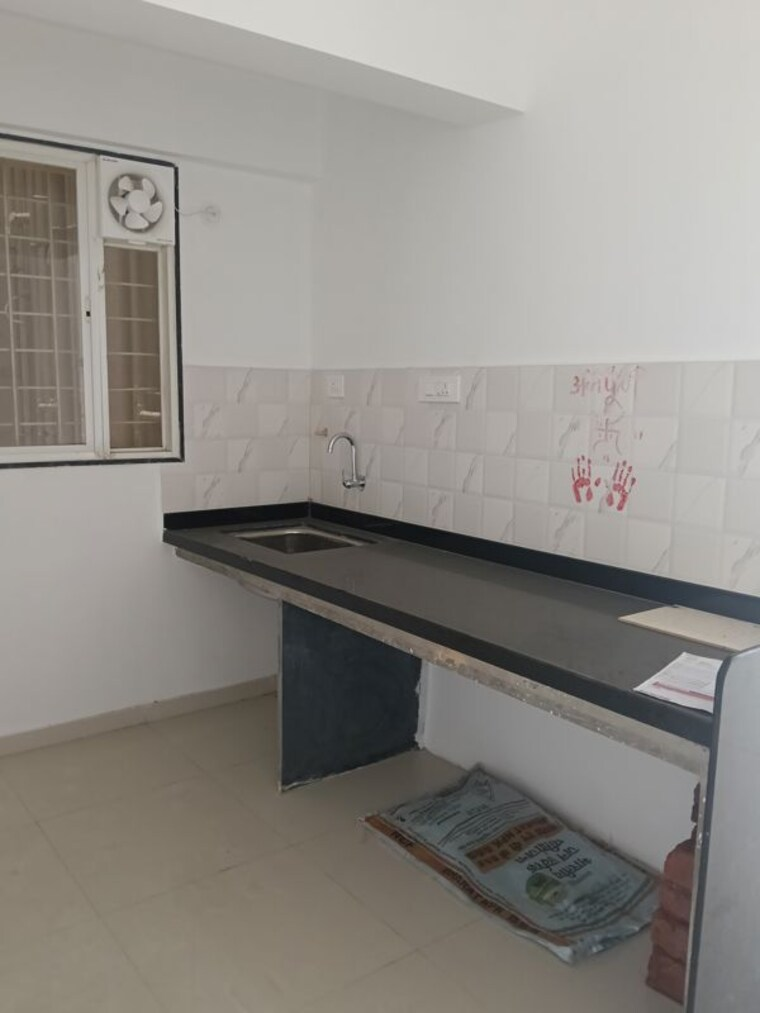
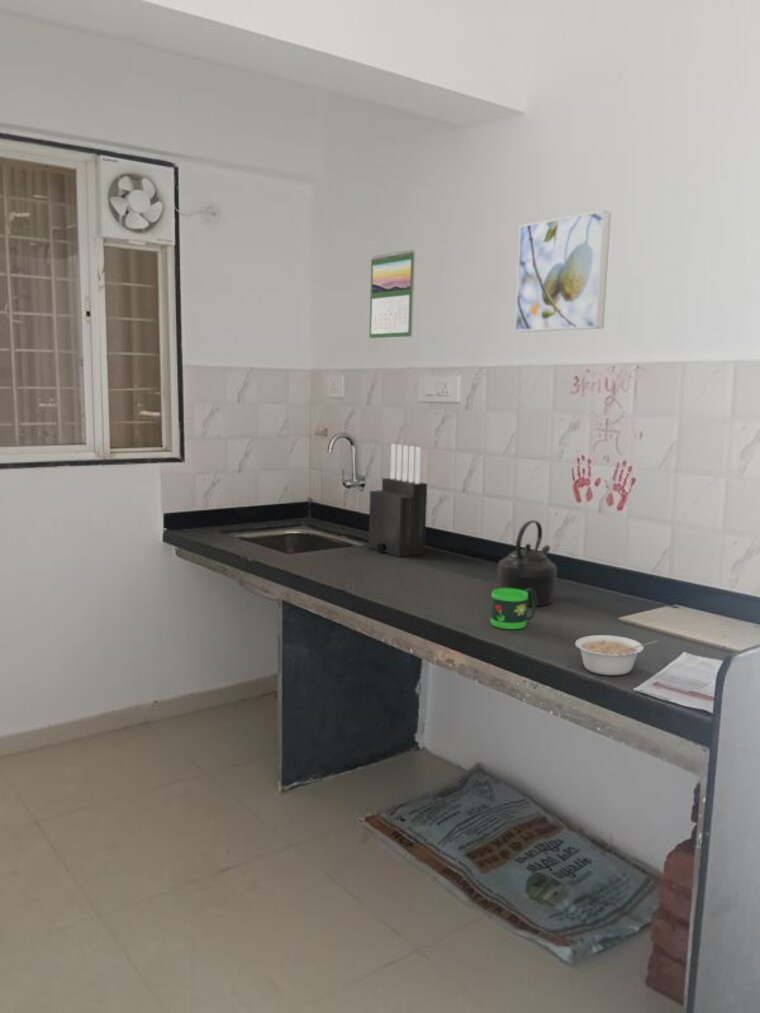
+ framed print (560, 274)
+ kettle (532, 558)
+ calendar (391, 294)
+ legume (610, 653)
+ mug (515, 606)
+ knife block (395, 498)
